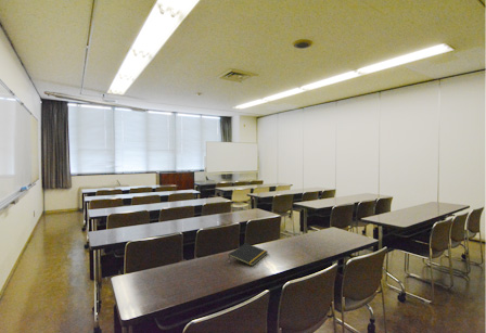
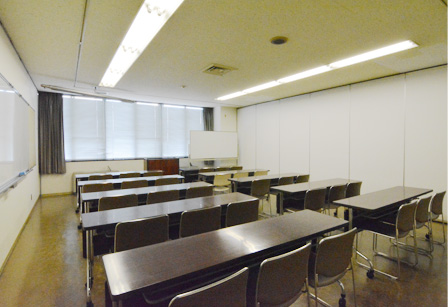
- notepad (248, 253)
